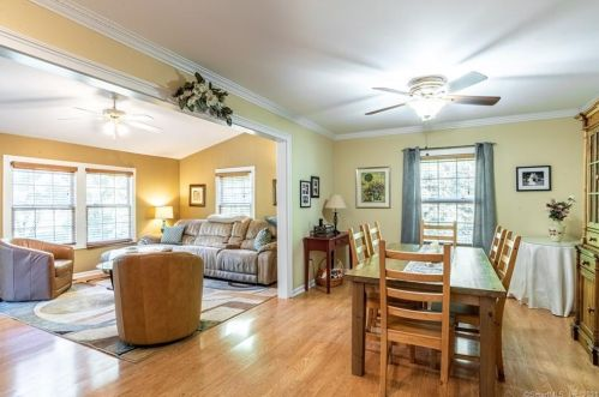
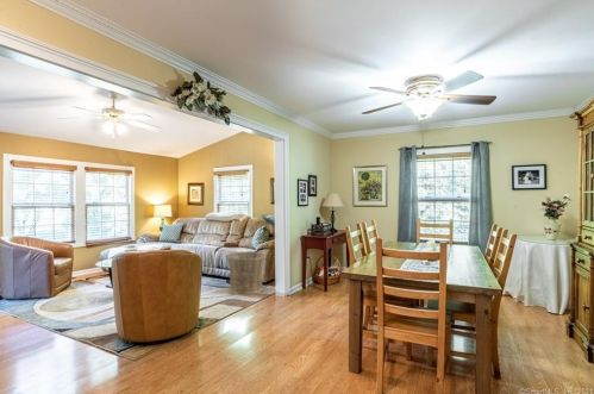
+ basket (245, 273)
